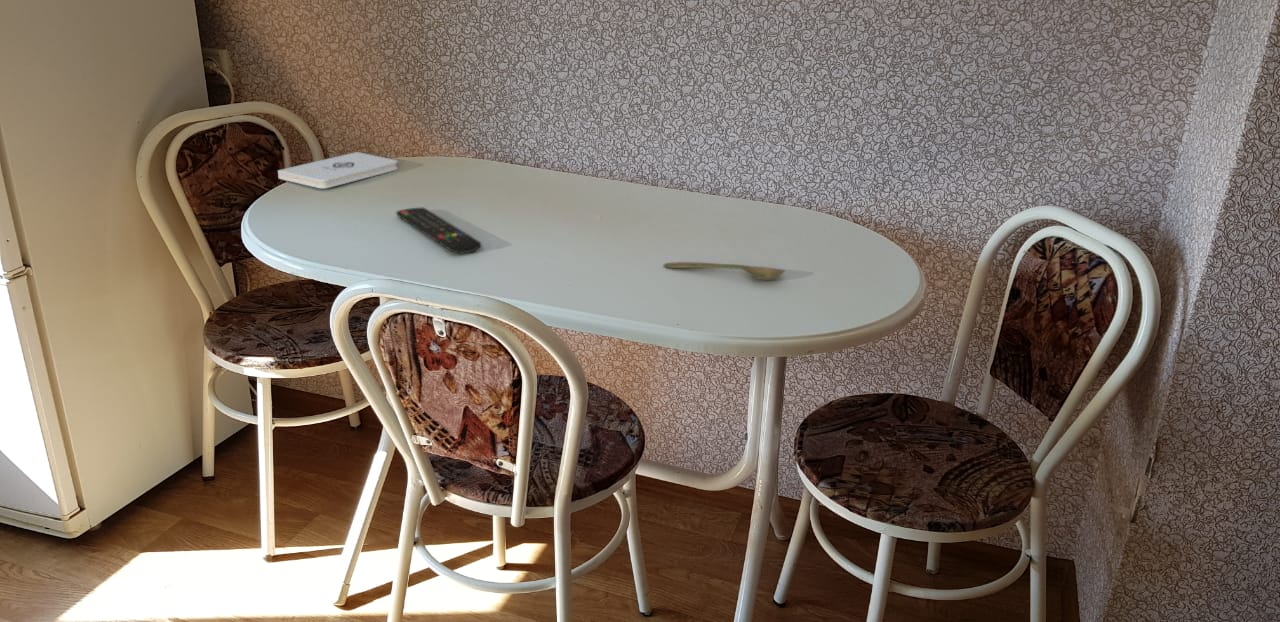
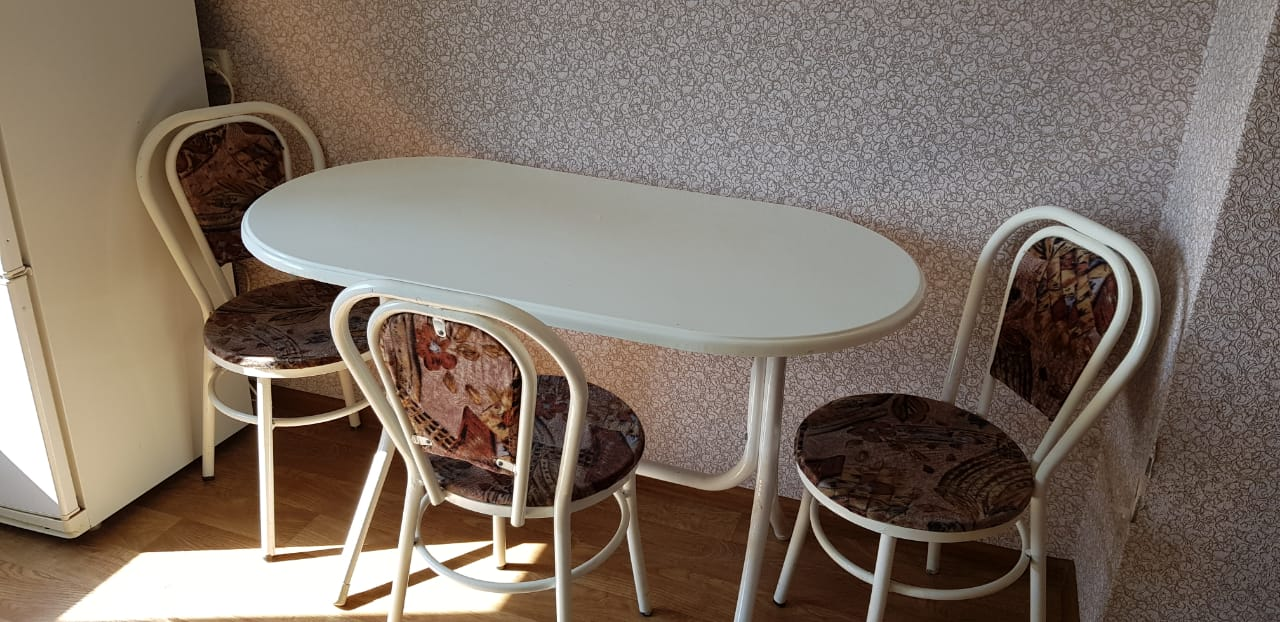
- notepad (341, 169)
- spoon (722, 267)
- remote control (436, 229)
